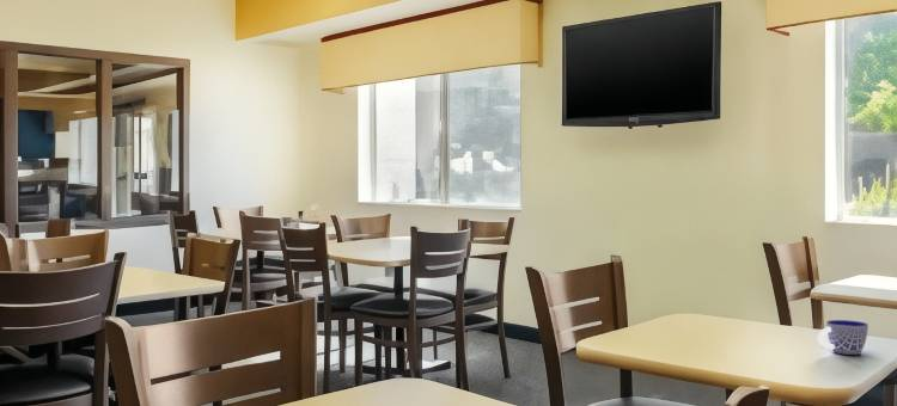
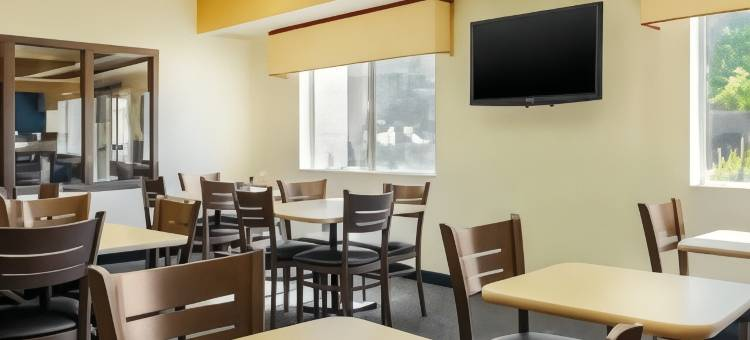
- cup (841, 337)
